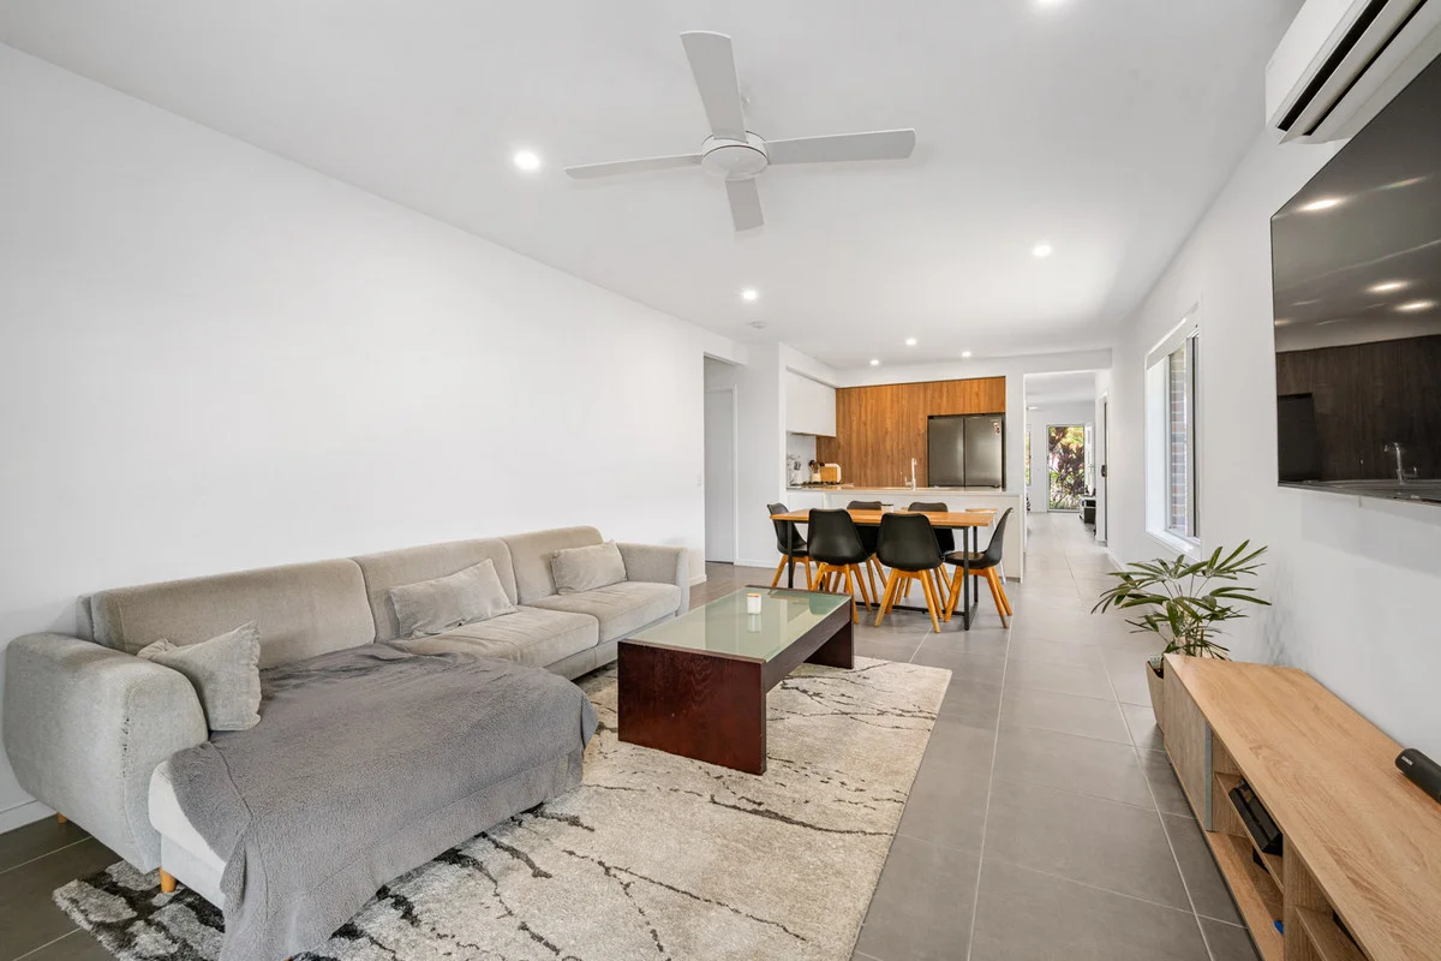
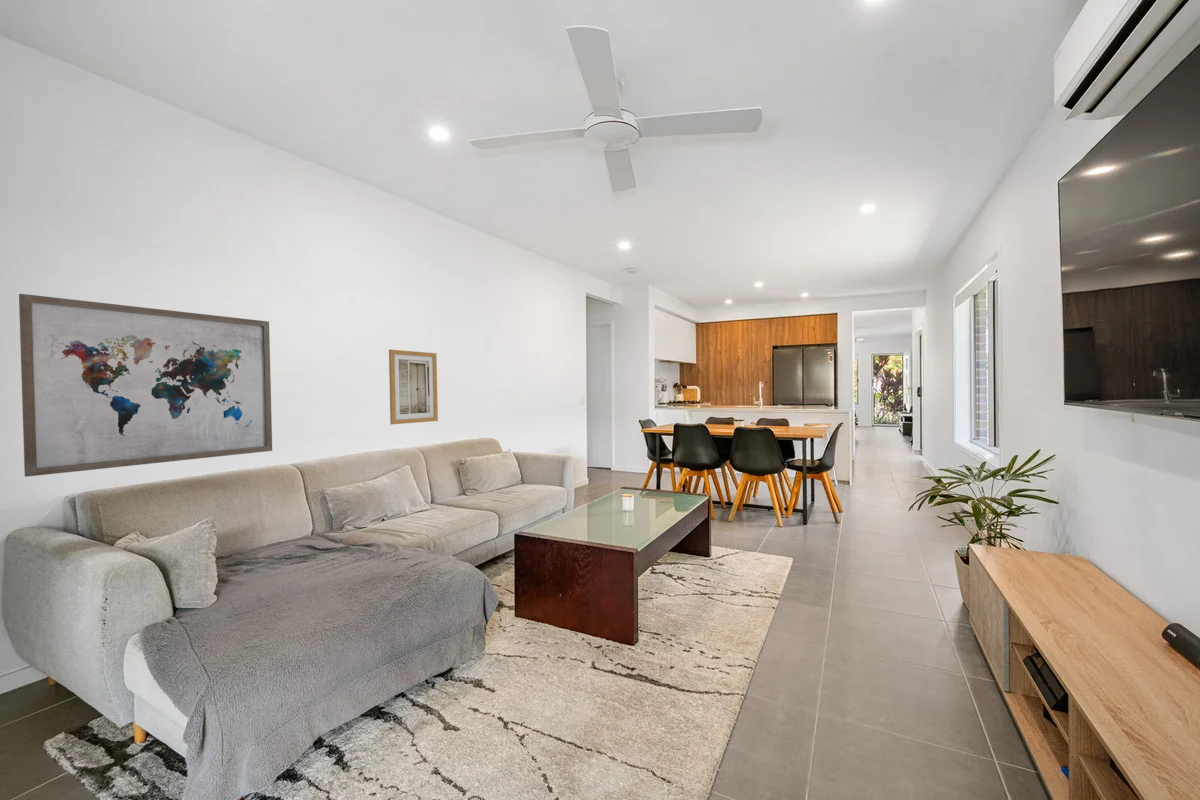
+ wall art (167, 385)
+ wall art (414, 387)
